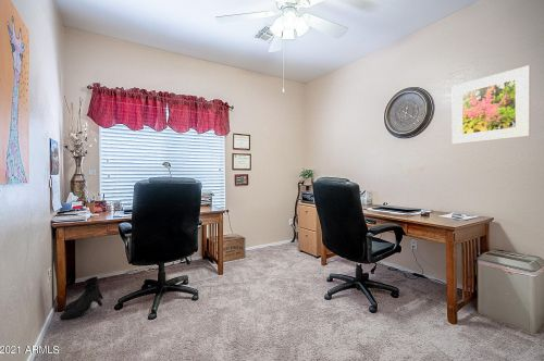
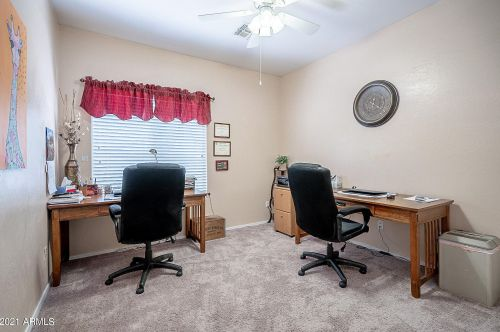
- boots (82, 295)
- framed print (486, 109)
